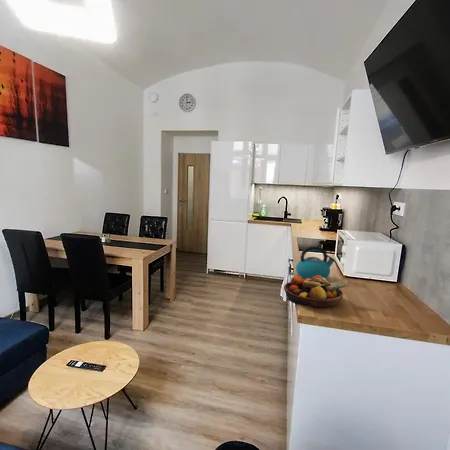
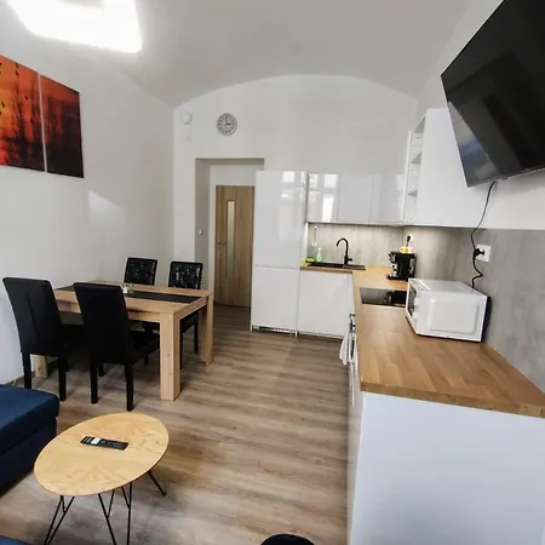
- fruit bowl (313, 286)
- kettle (315, 261)
